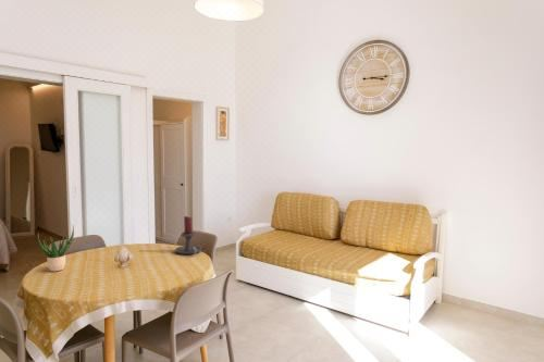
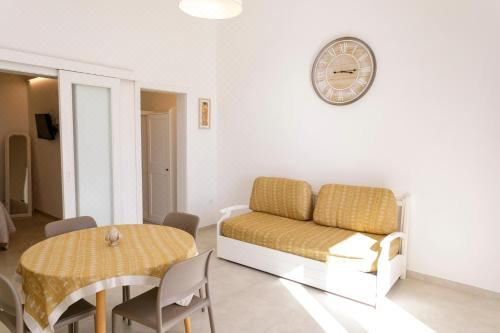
- candle holder (189, 234)
- potted plant (57, 249)
